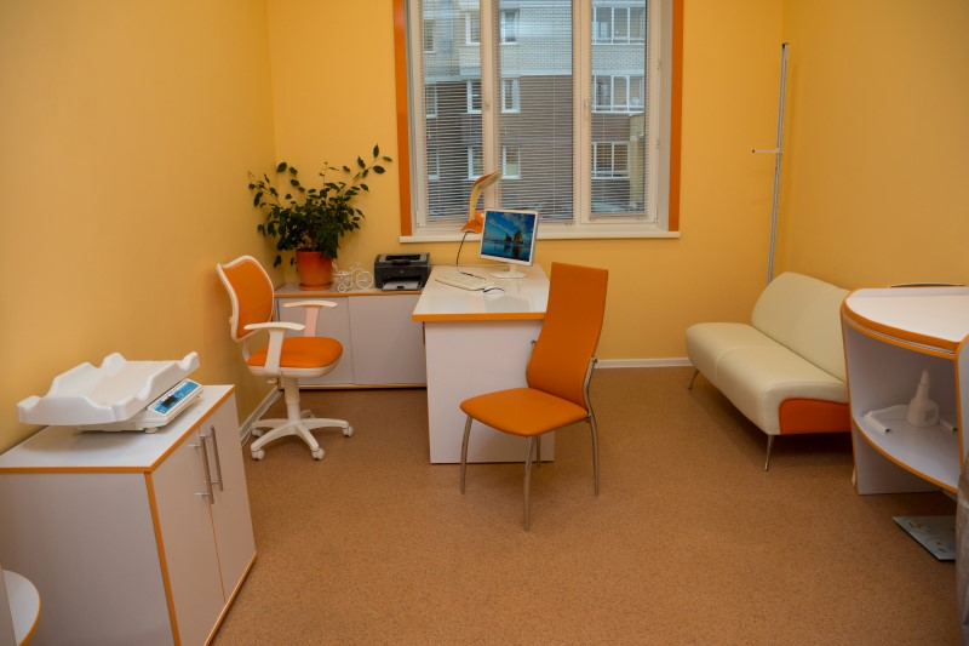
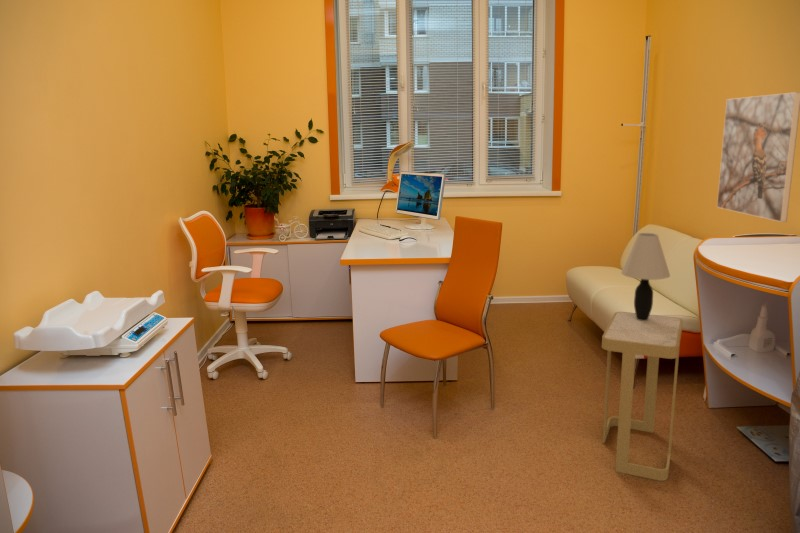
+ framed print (754, 156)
+ side table (645, 390)
+ table lamp (645, 276)
